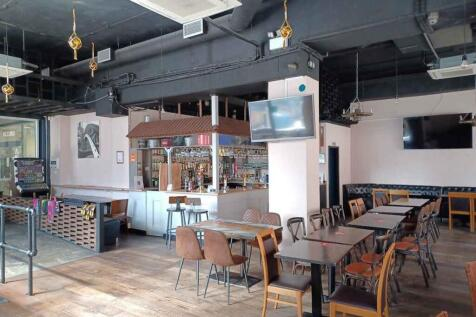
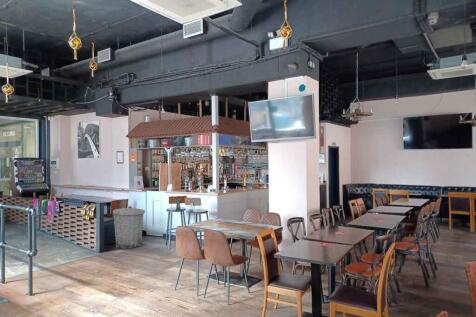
+ trash can (129, 225)
